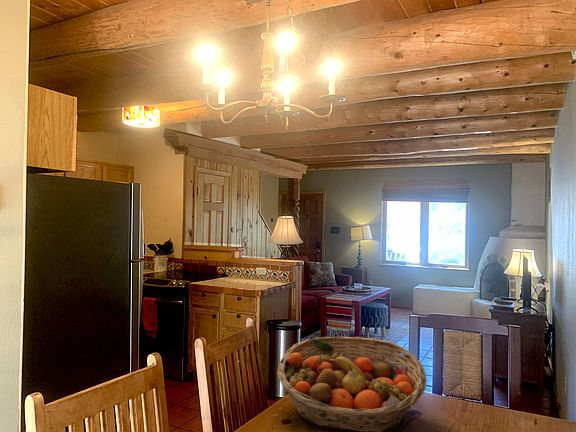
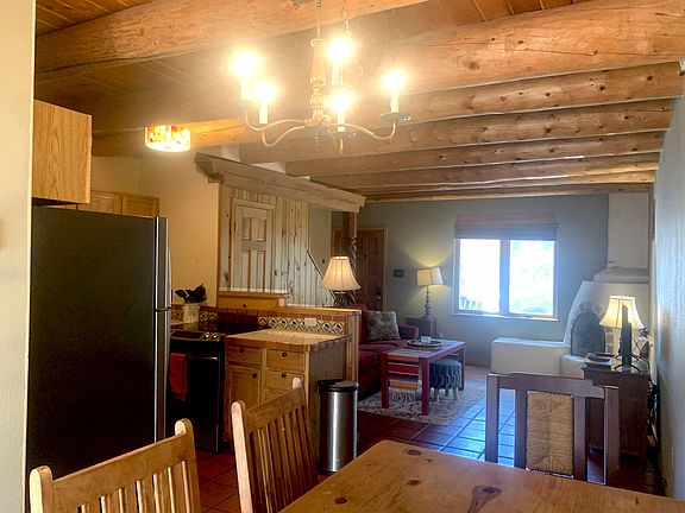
- fruit basket (349, 380)
